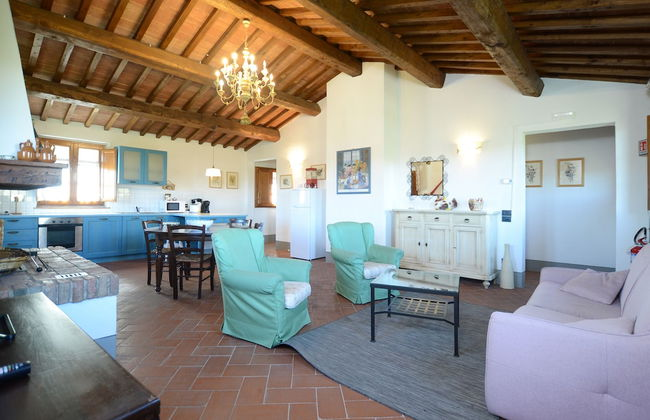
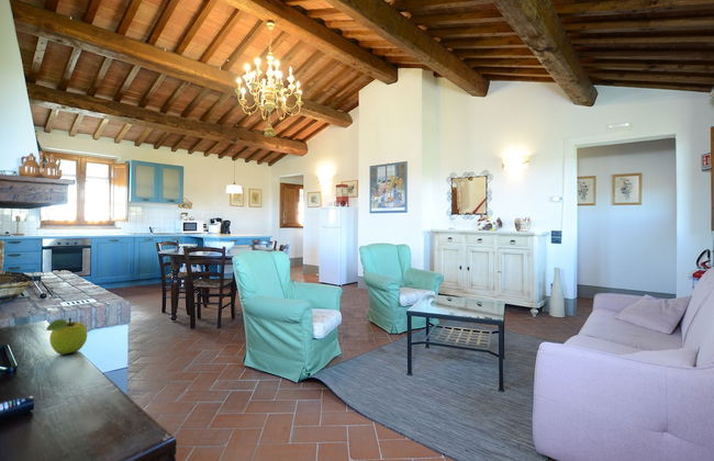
+ fruit (66, 335)
